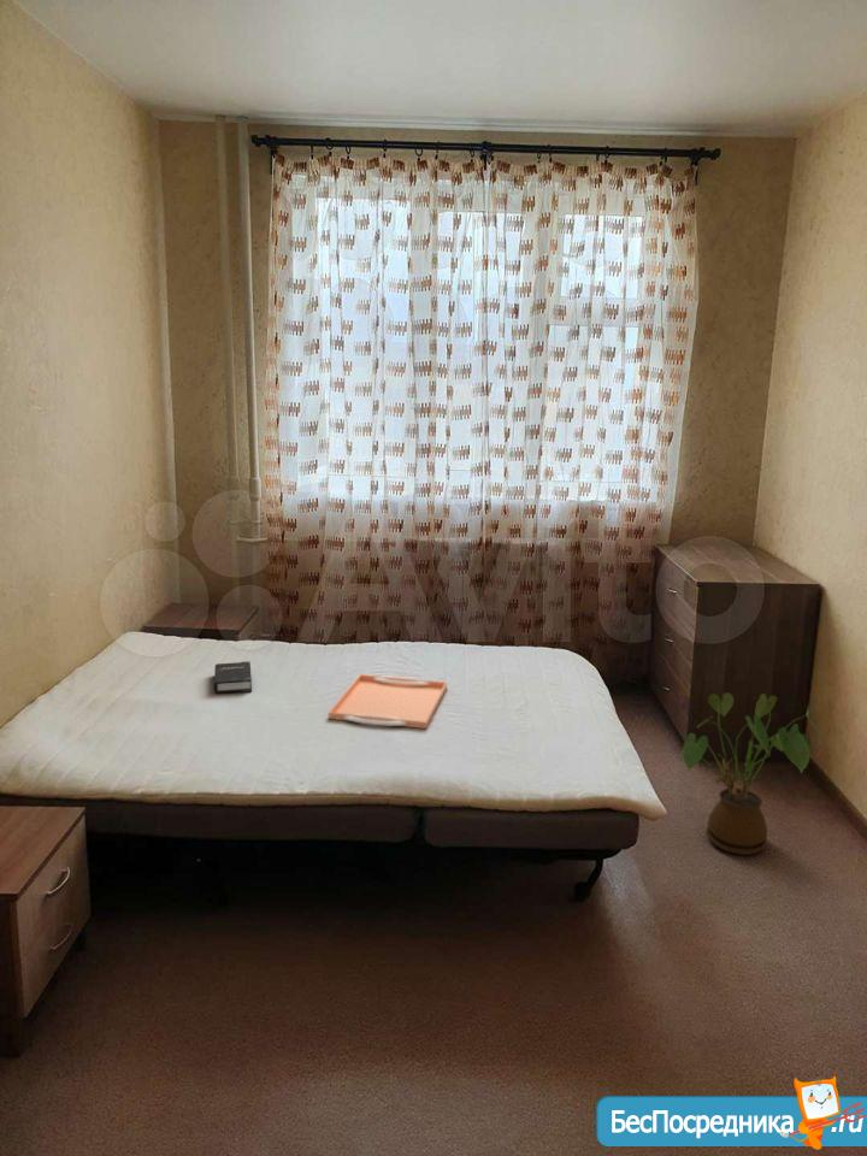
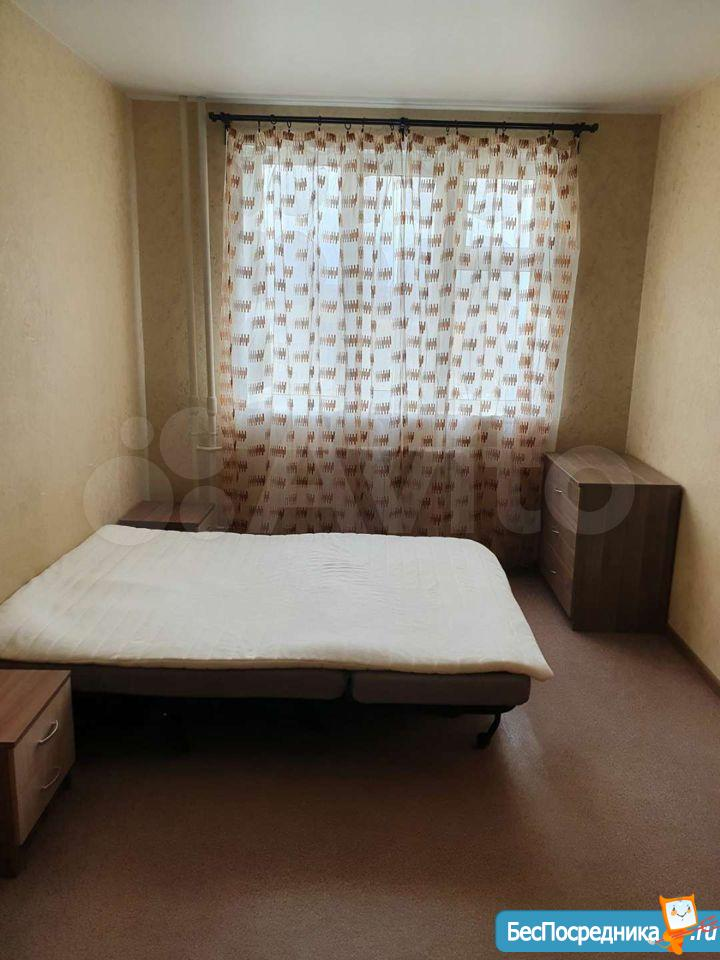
- house plant (741, 775)
- serving tray (390, 698)
- hardback book (232, 677)
